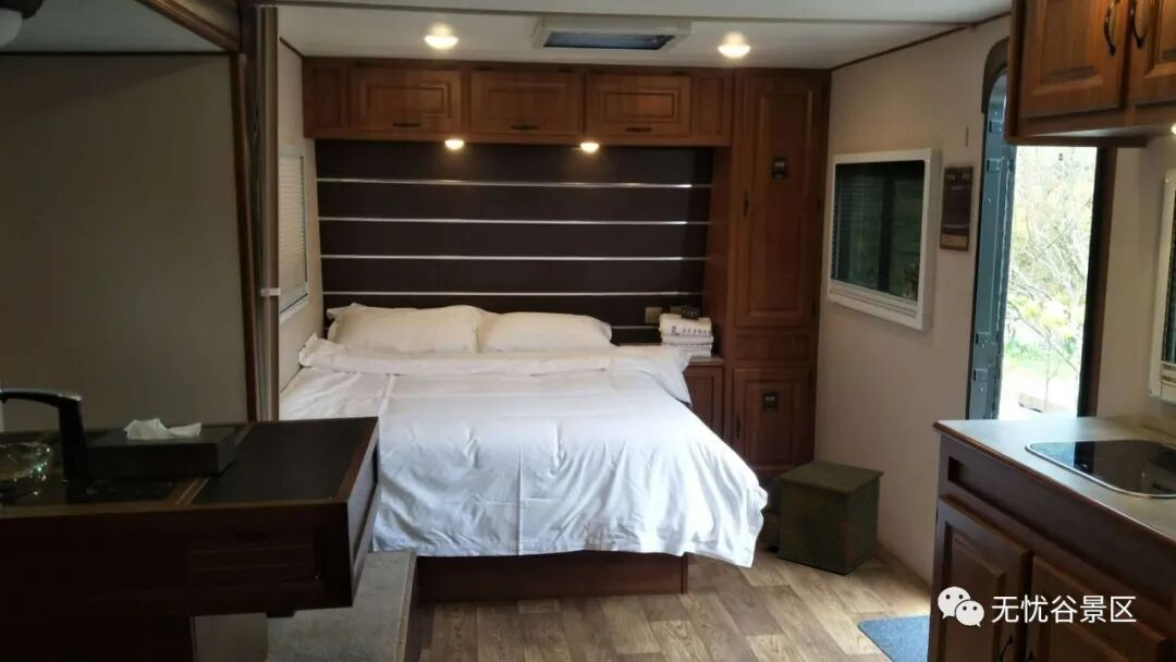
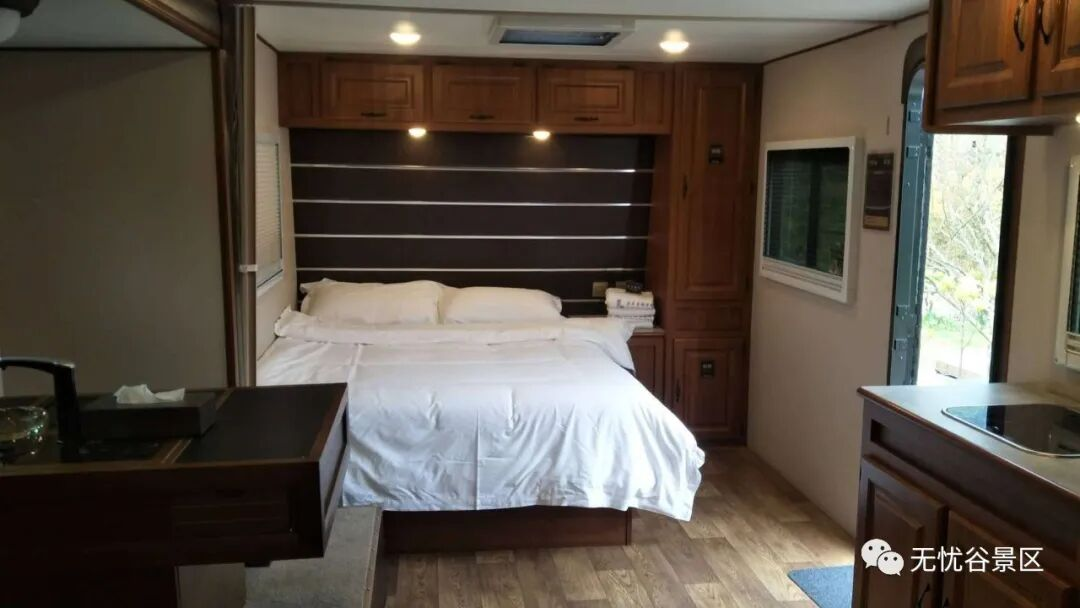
- nightstand (823, 512)
